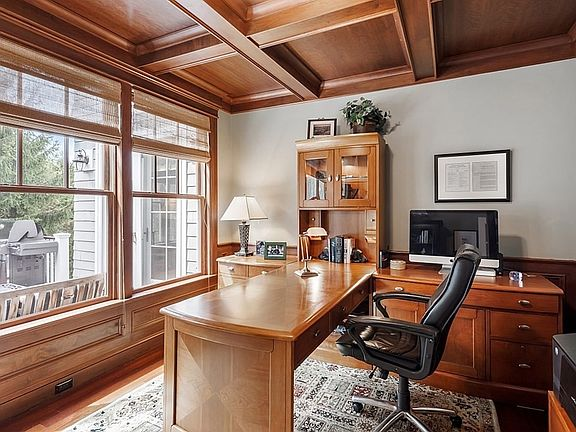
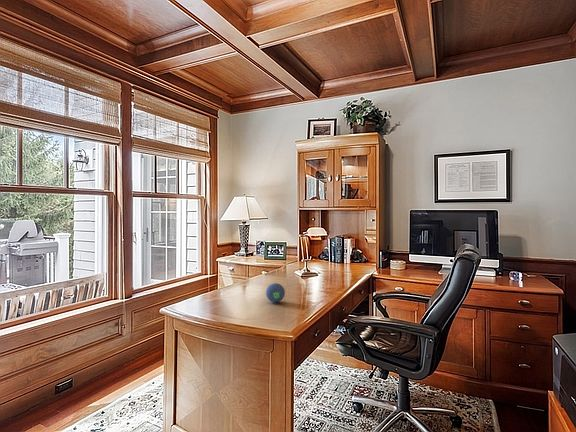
+ decorative ball (275, 292)
